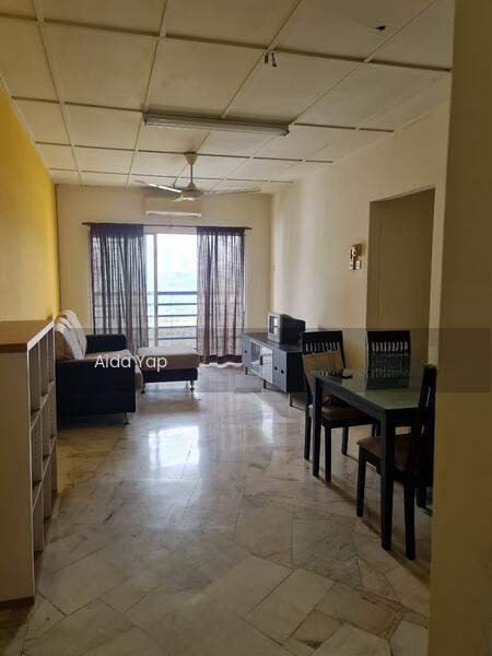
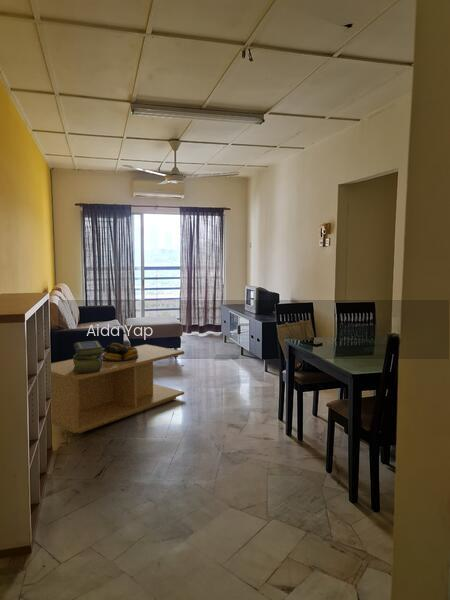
+ stack of books (88, 356)
+ fruit bowl (118, 350)
+ coffee table (116, 384)
